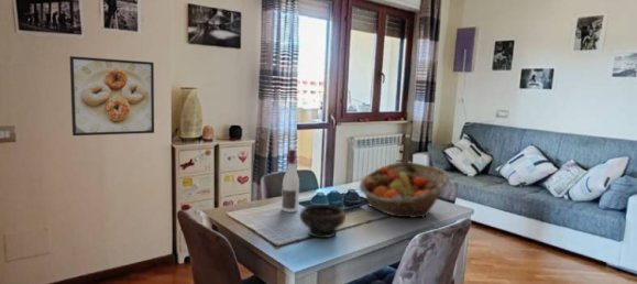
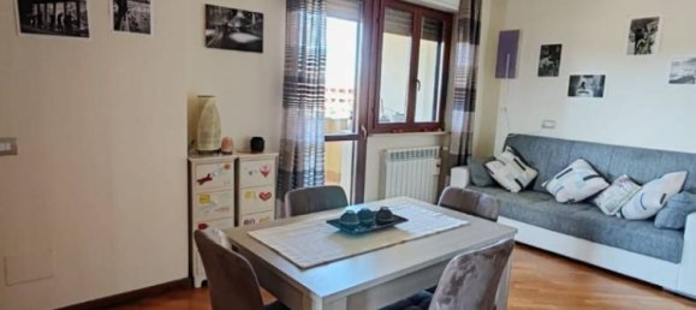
- fruit basket (402, 187)
- bowl (322, 221)
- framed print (114, 97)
- alcohol (290, 179)
